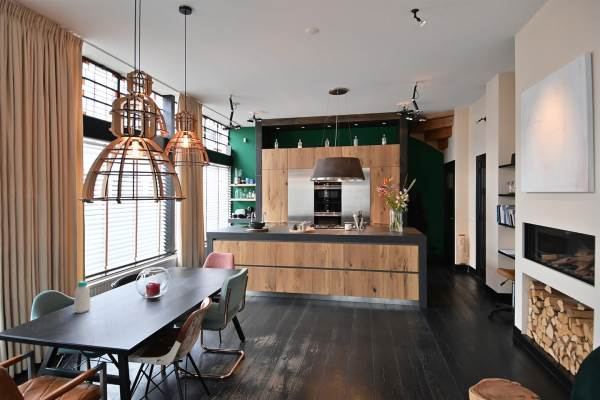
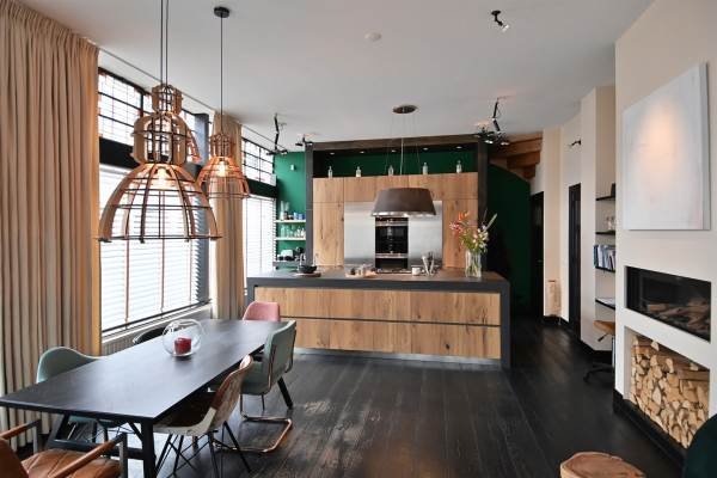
- bottle (82, 296)
